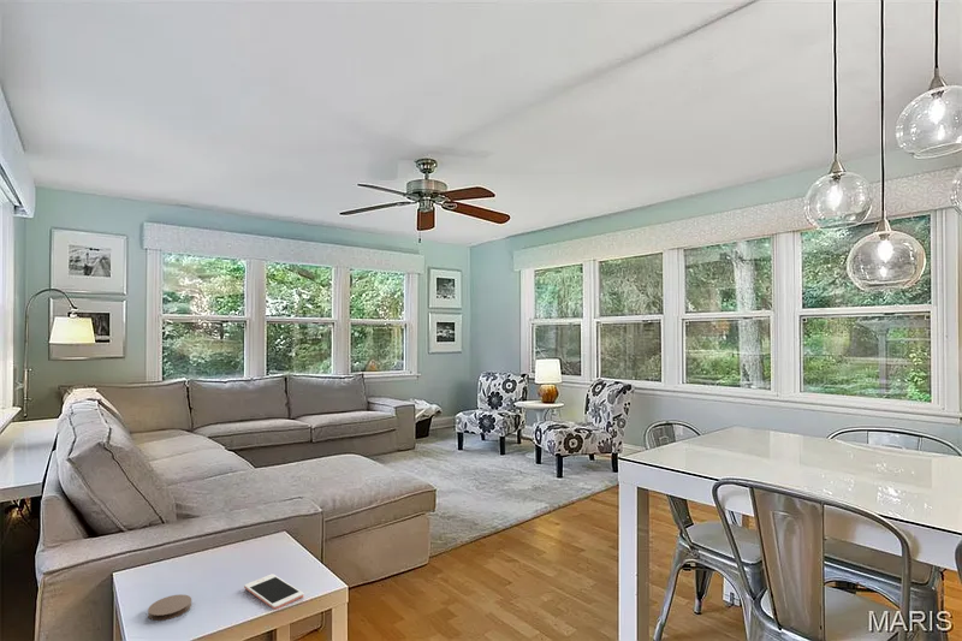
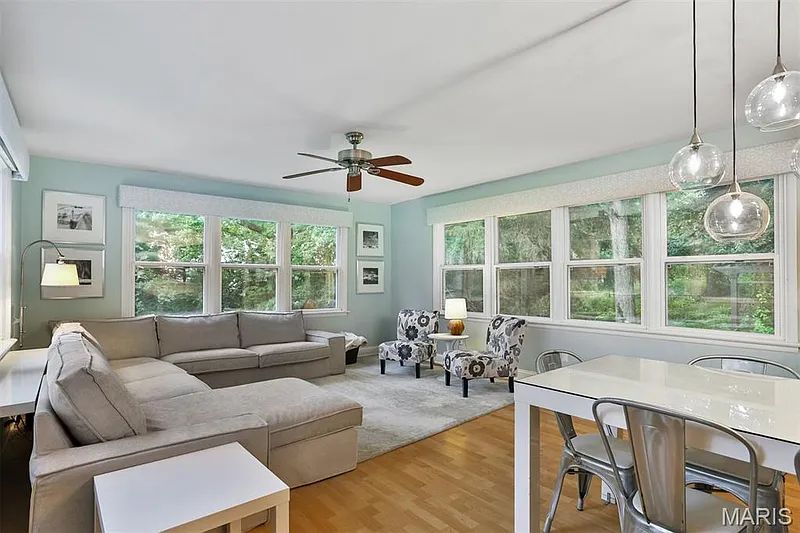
- coaster (170, 606)
- cell phone (273, 590)
